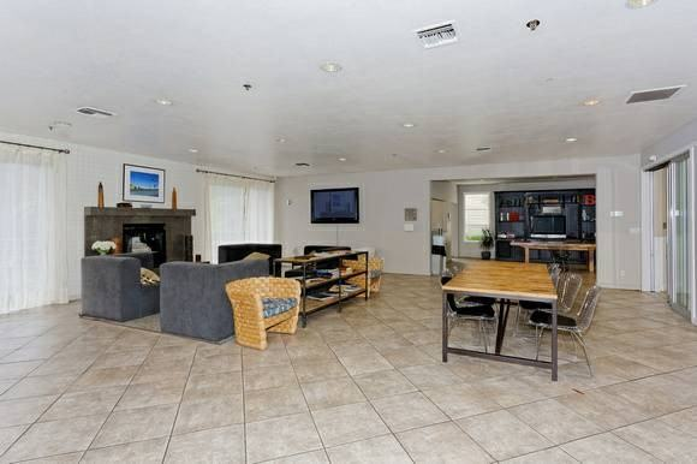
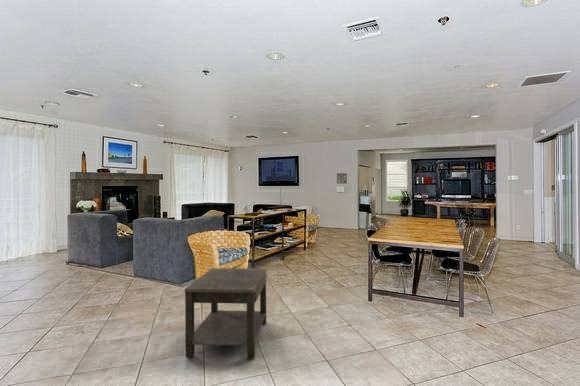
+ side table (231, 311)
